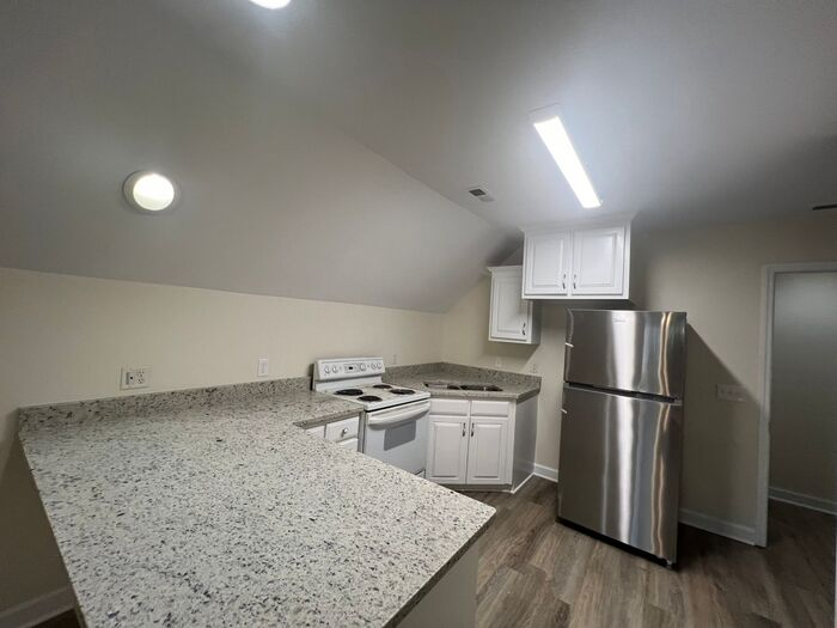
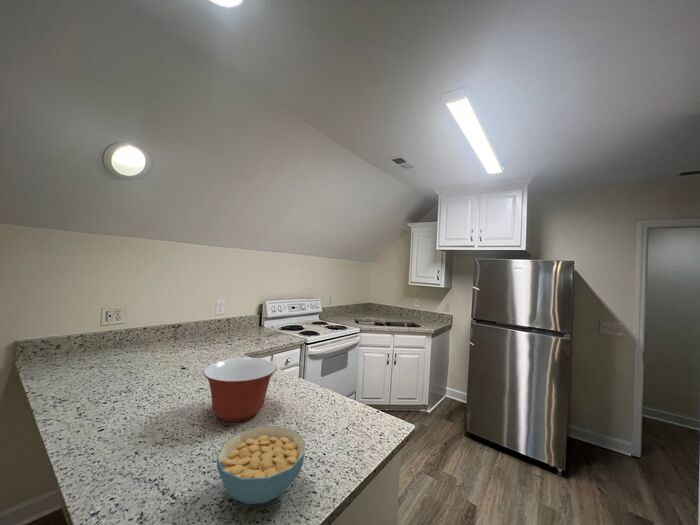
+ cereal bowl (261, 469)
+ mixing bowl (240, 390)
